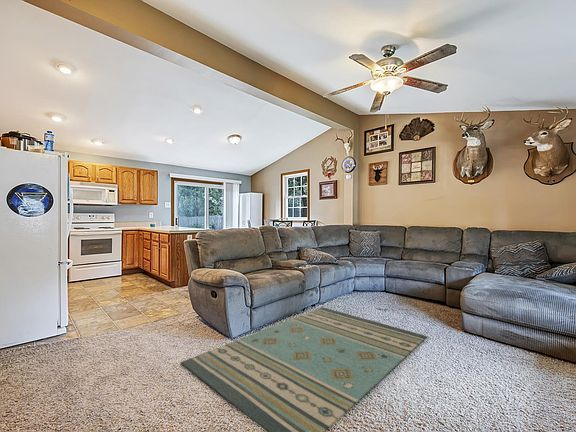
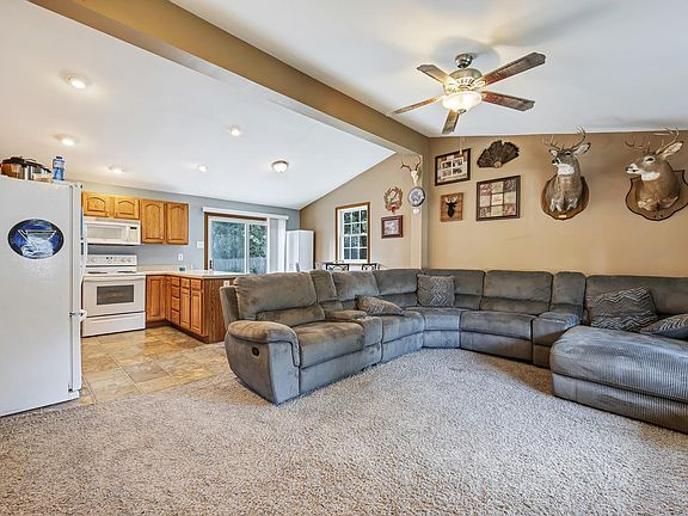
- rug (315, 348)
